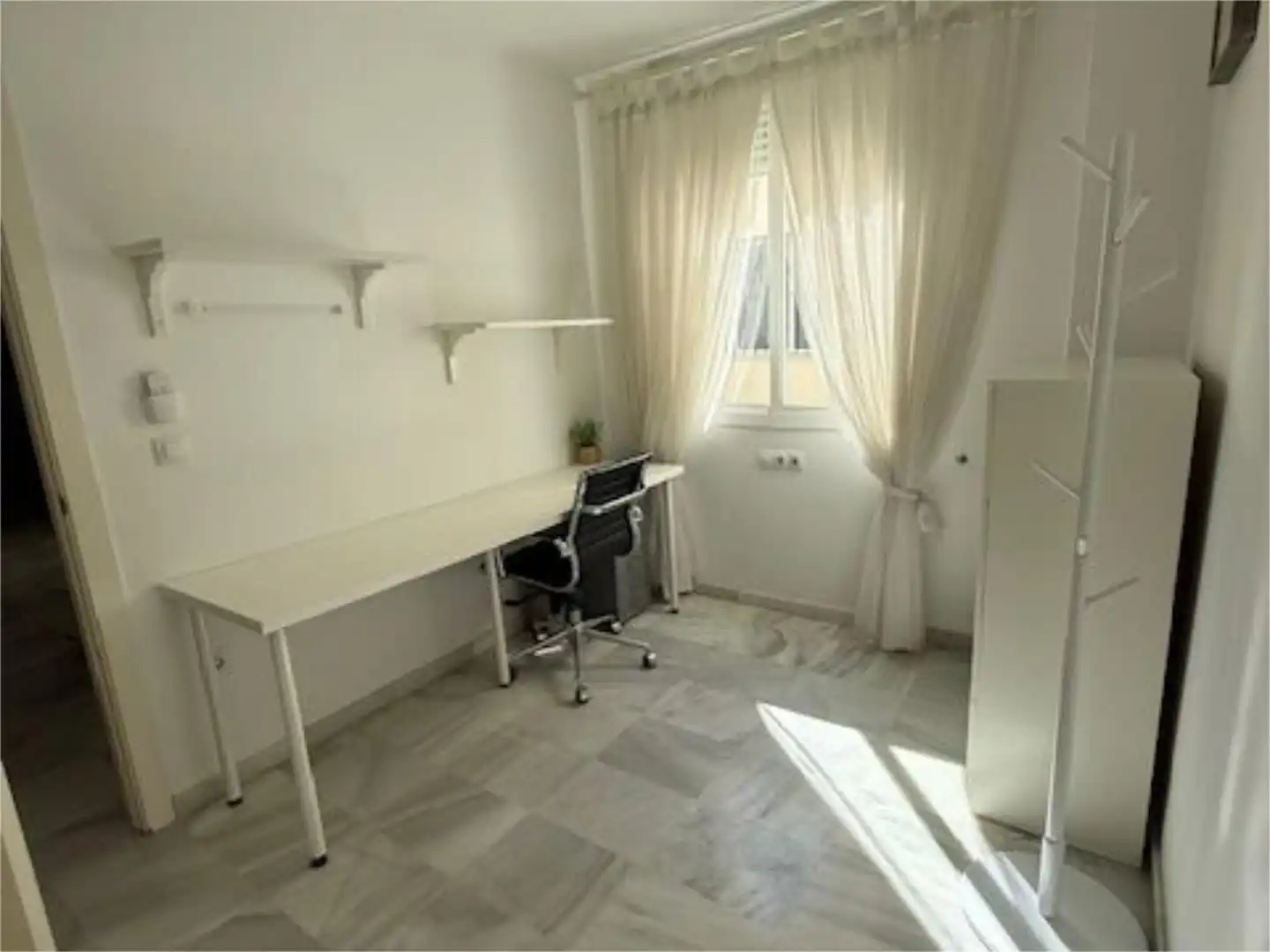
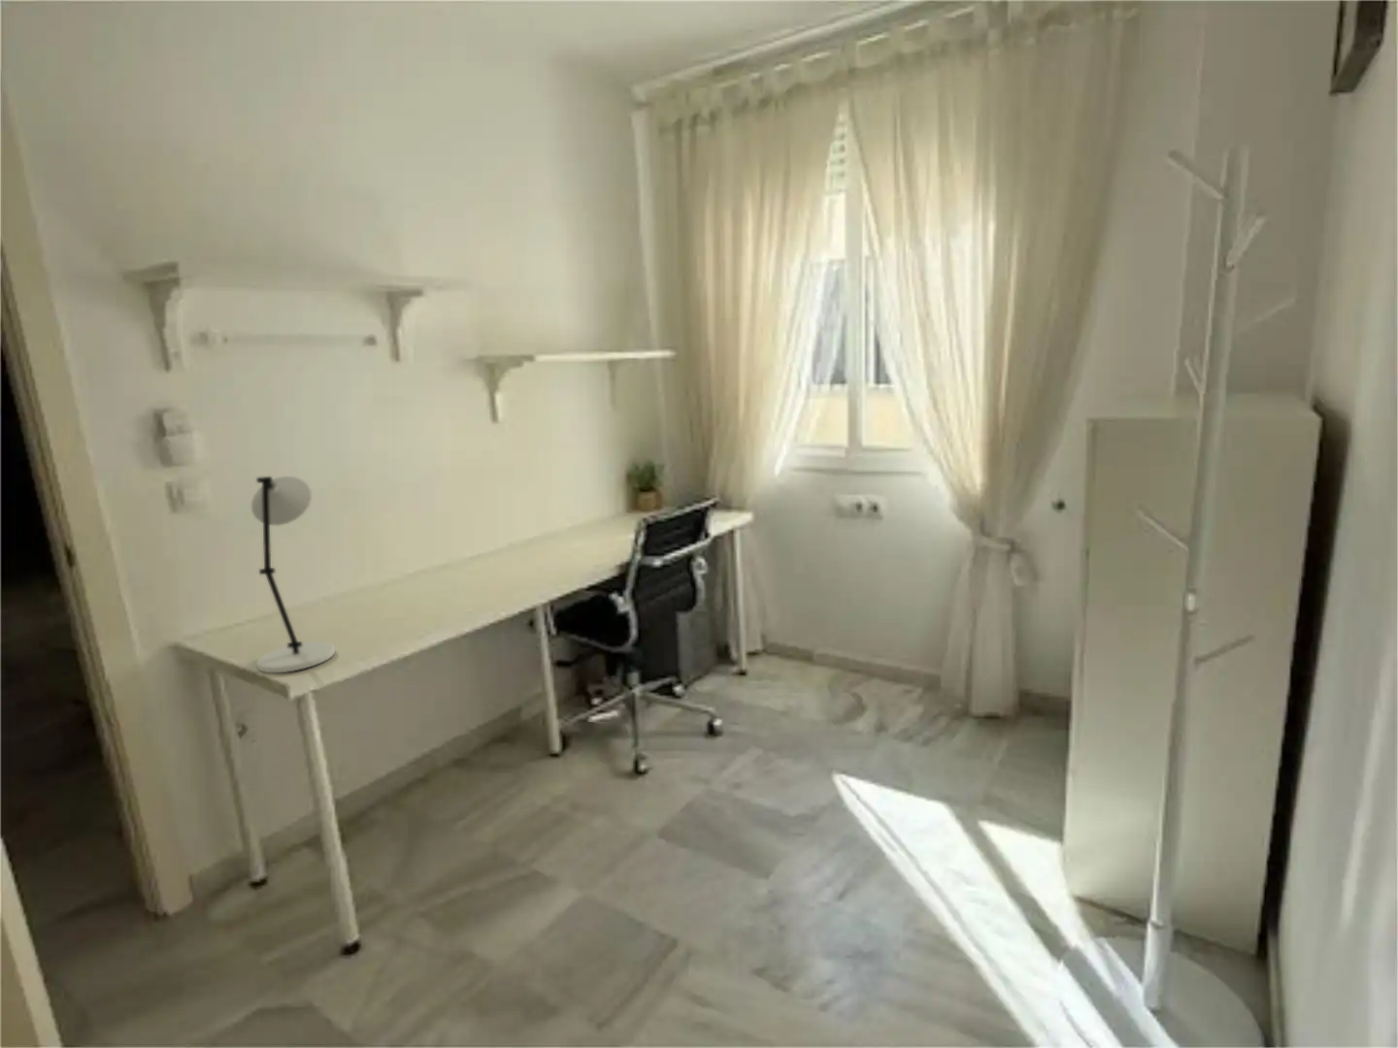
+ desk lamp (274, 569)
